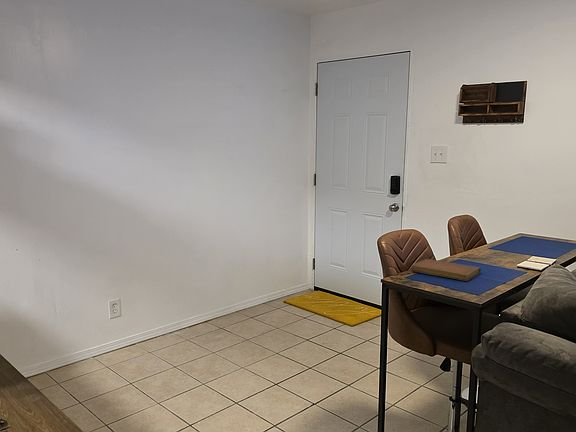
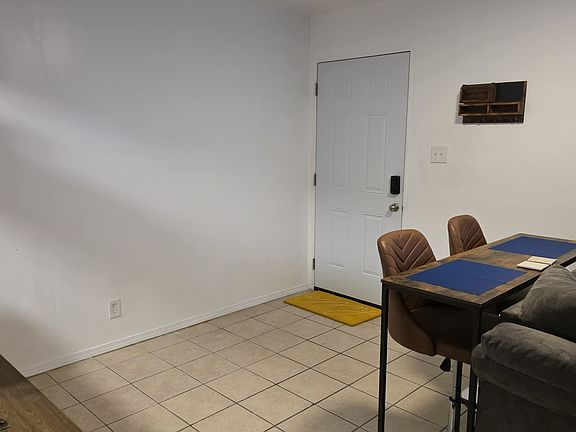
- notebook (445, 268)
